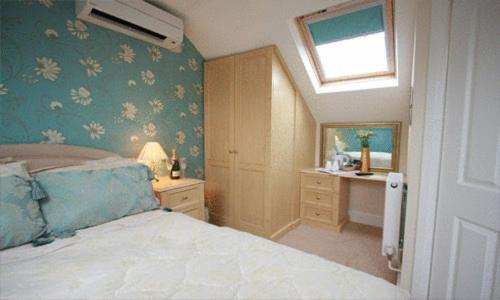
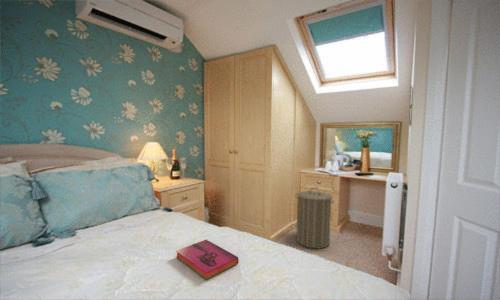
+ hardback book (206, 256)
+ laundry hamper (313, 214)
